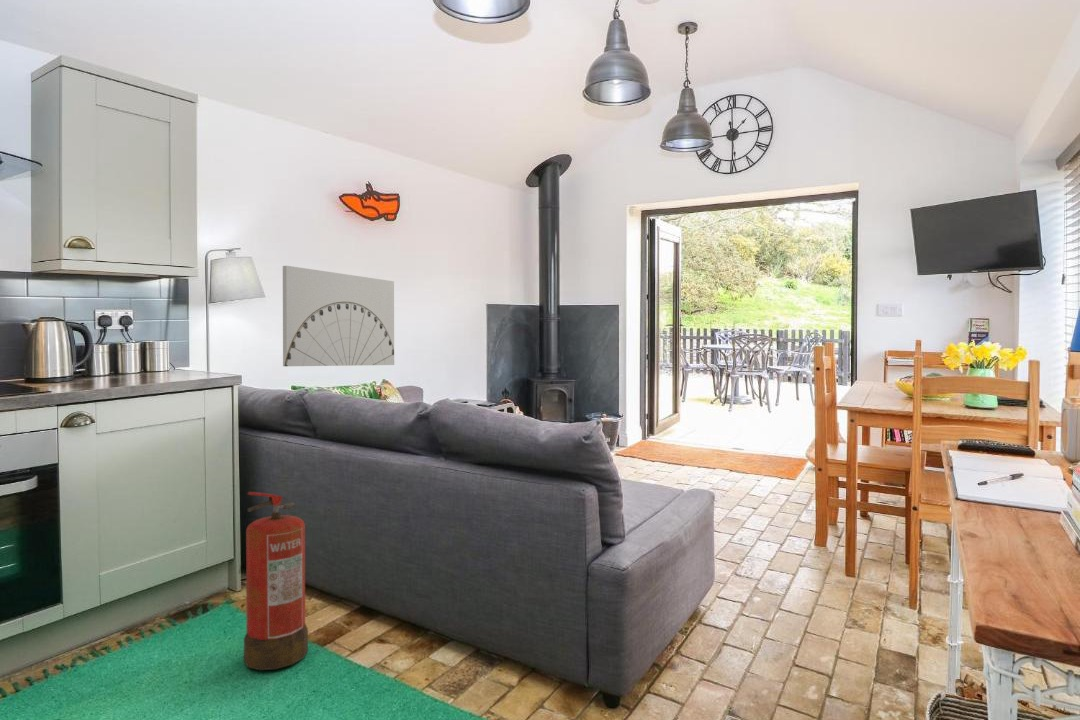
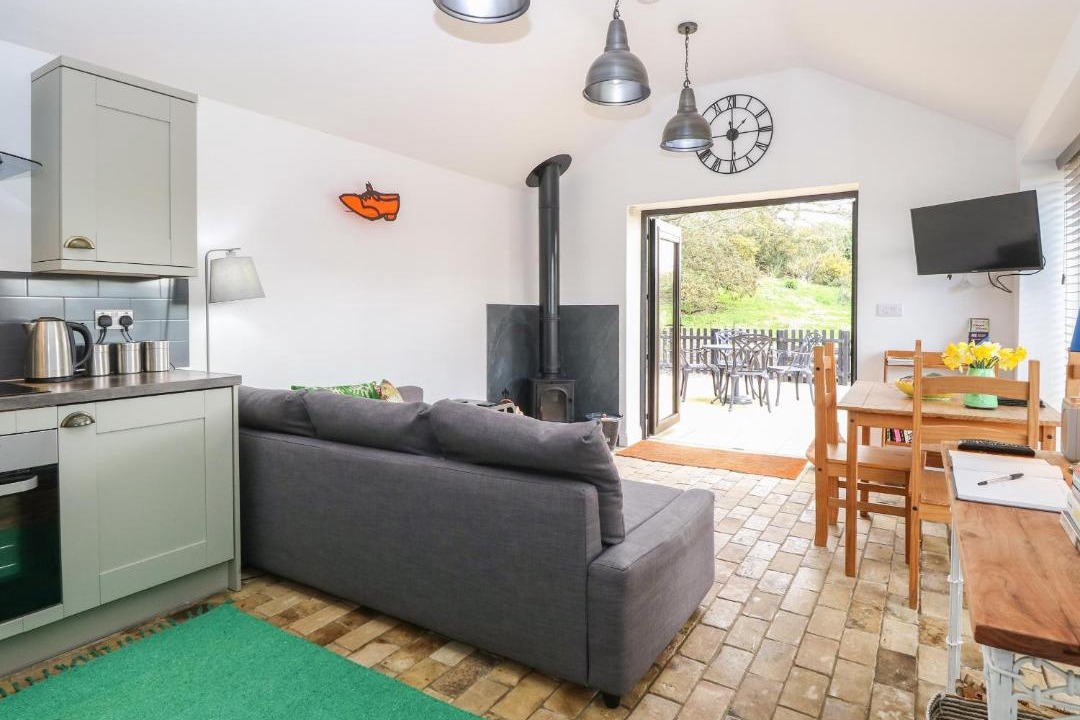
- fire extinguisher (276, 572)
- wall art (343, 319)
